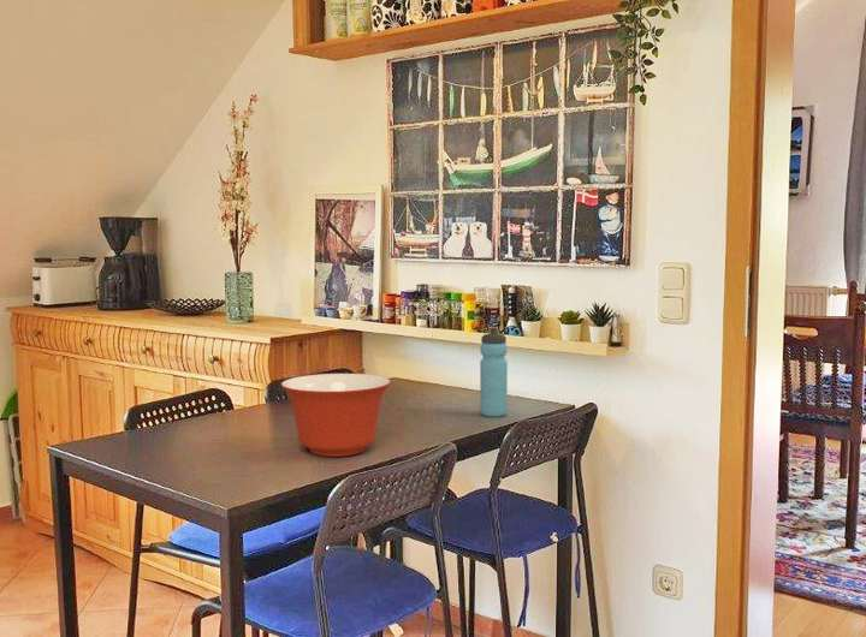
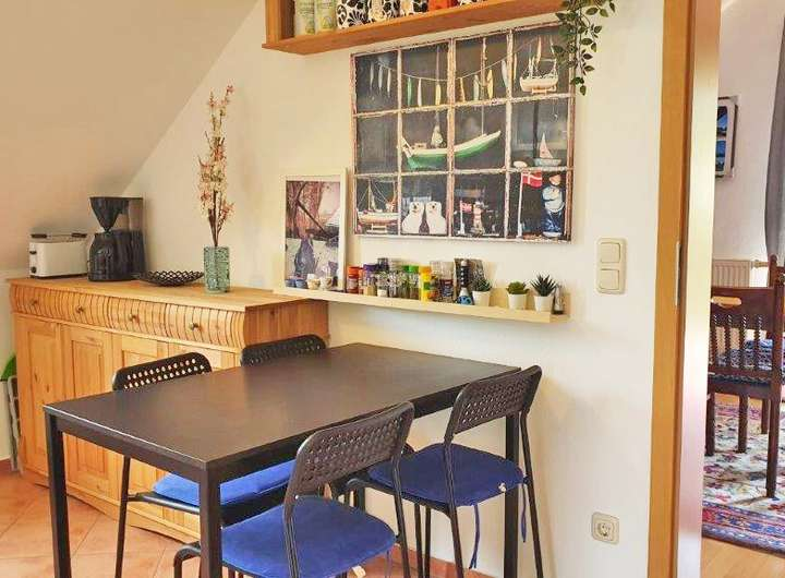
- mixing bowl (337, 416)
- water bottle (493, 371)
